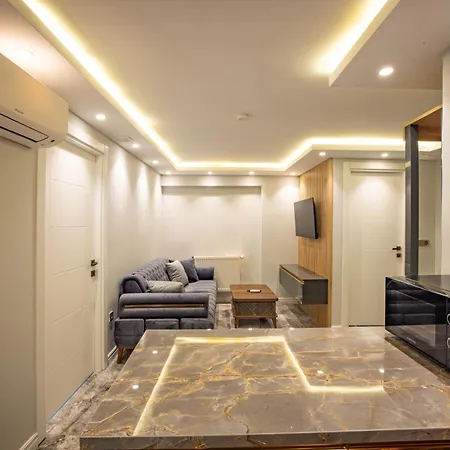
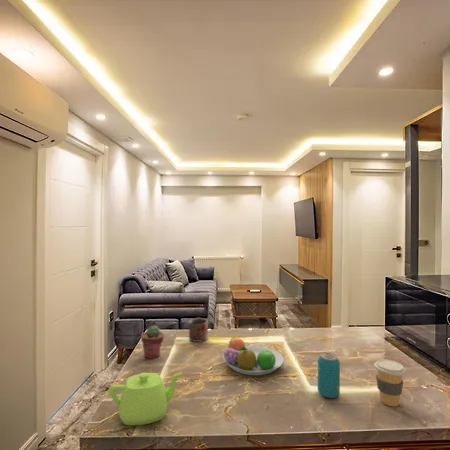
+ potted succulent (152, 340)
+ teapot (146, 394)
+ beverage can (328, 375)
+ coffee cup (389, 383)
+ mug (199, 328)
+ fruit bowl (253, 352)
